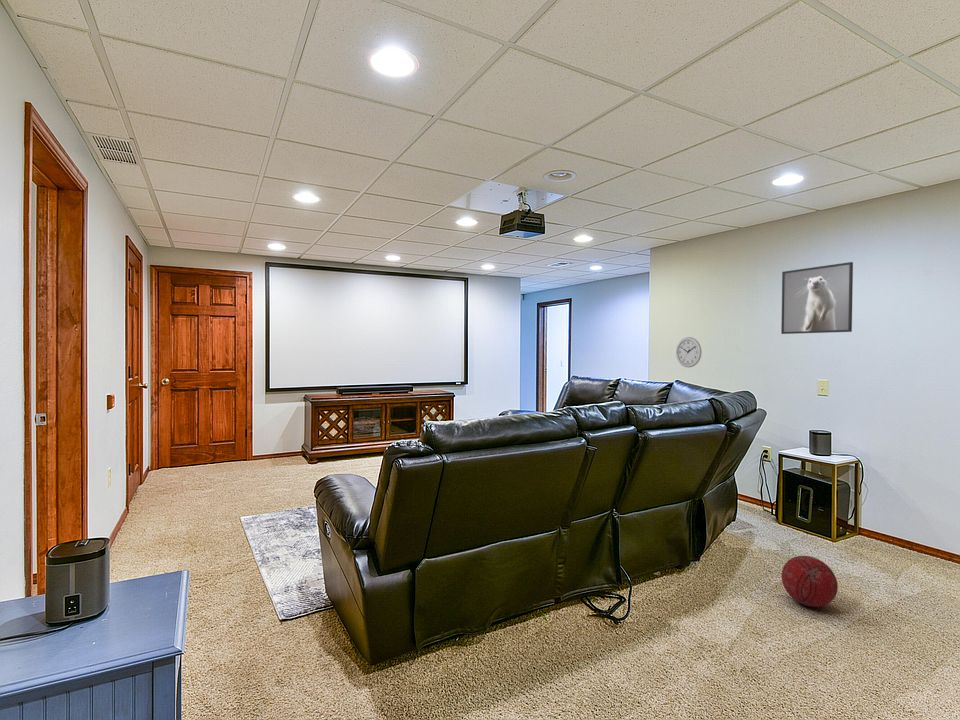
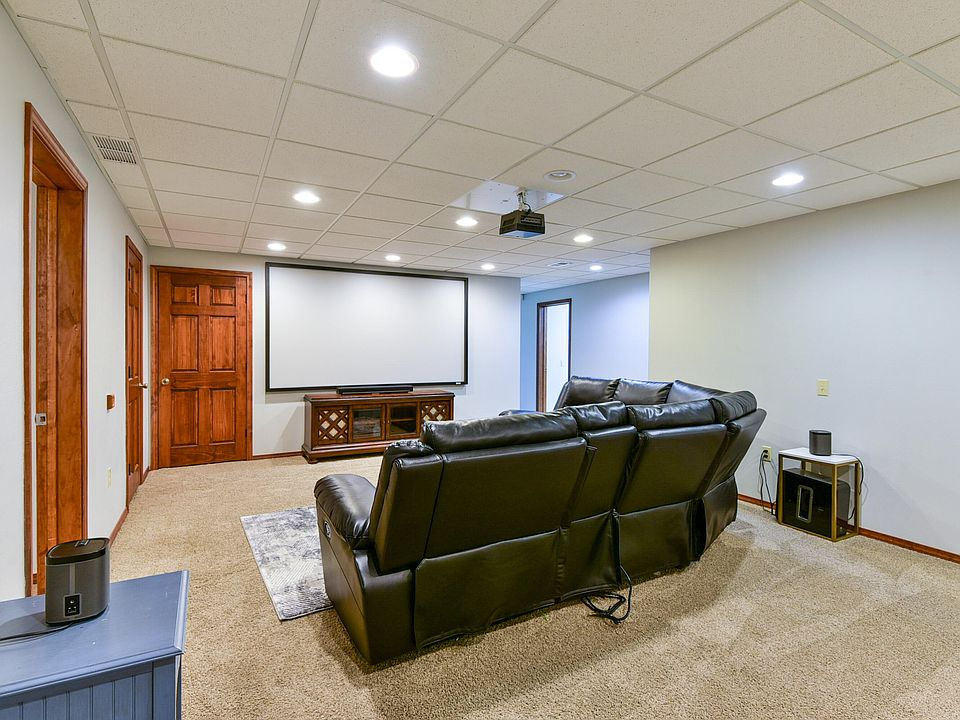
- wall clock (688, 352)
- ball (808, 580)
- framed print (815, 300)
